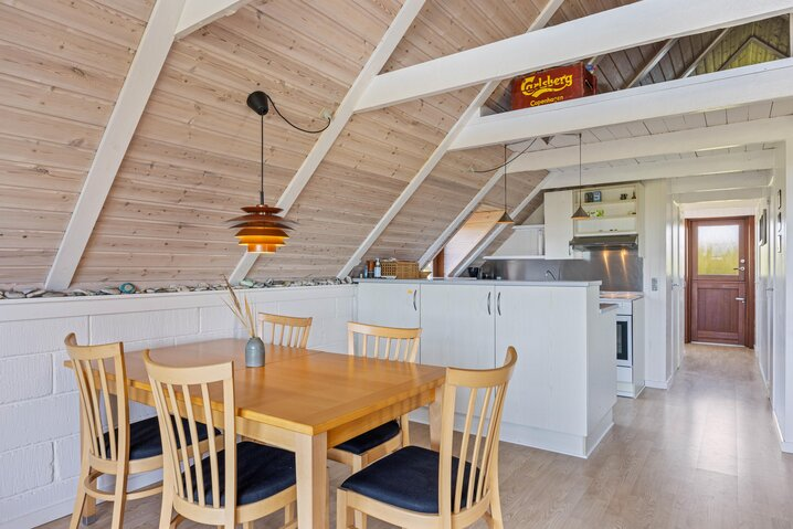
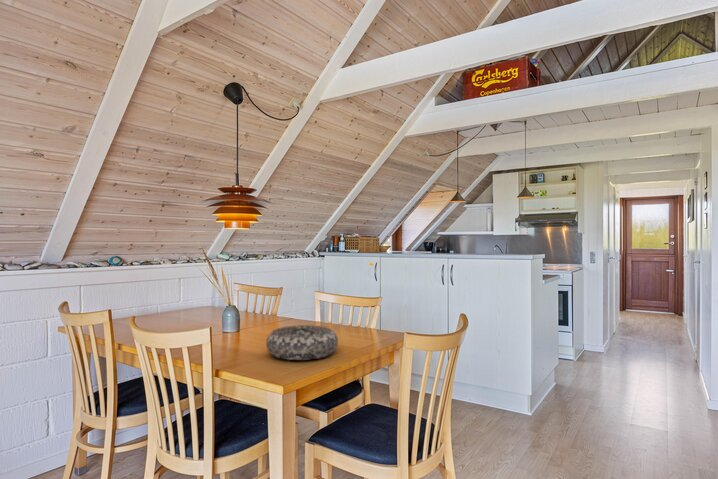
+ decorative bowl (302, 342)
